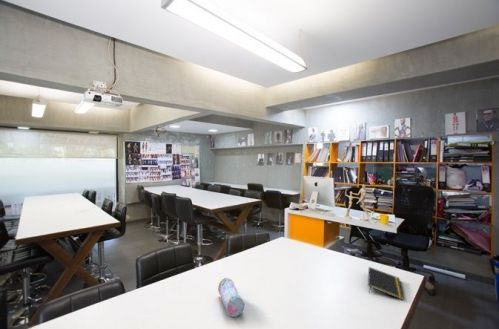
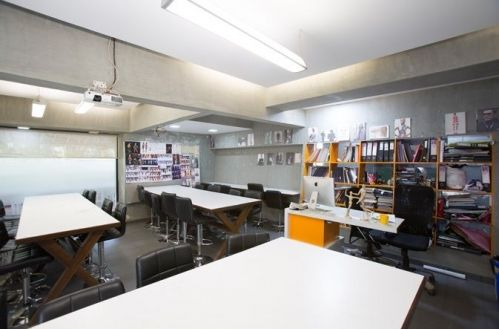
- notepad (384, 281)
- pencil case (230, 295)
